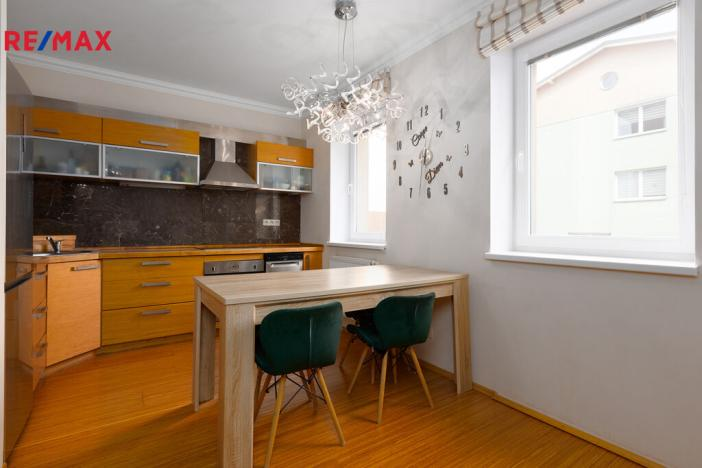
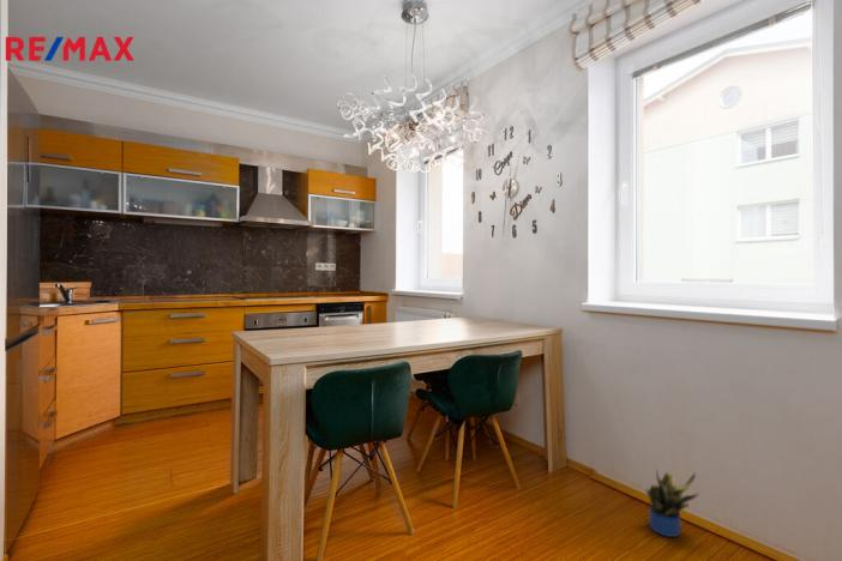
+ potted plant (674, 496)
